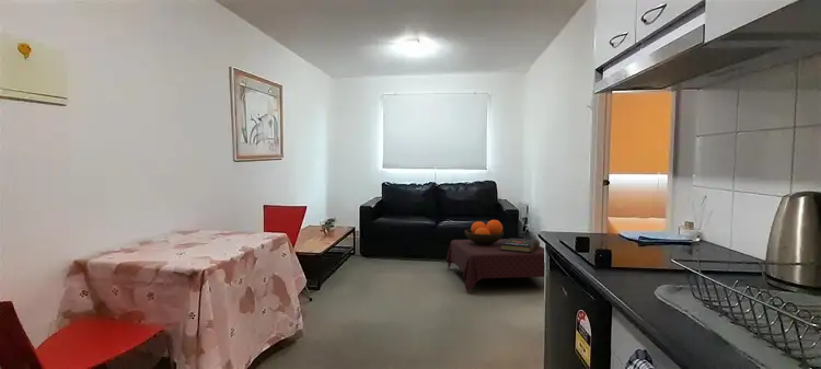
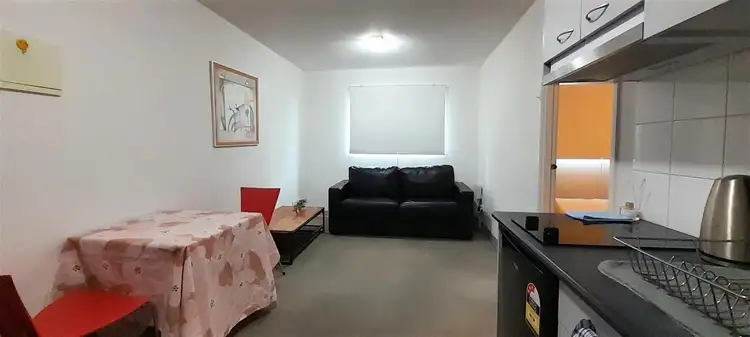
- side table (499, 250)
